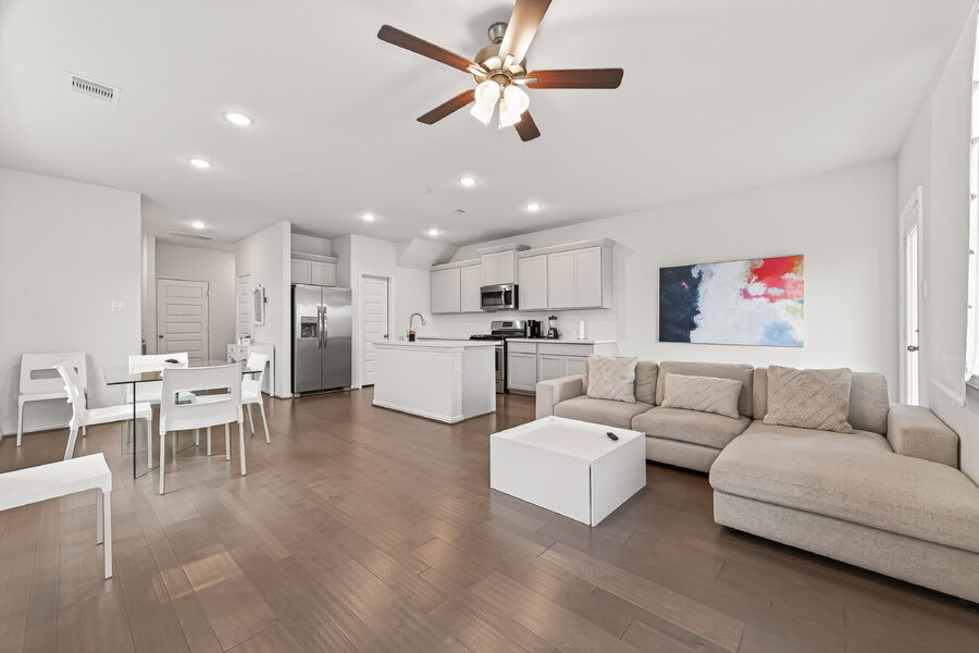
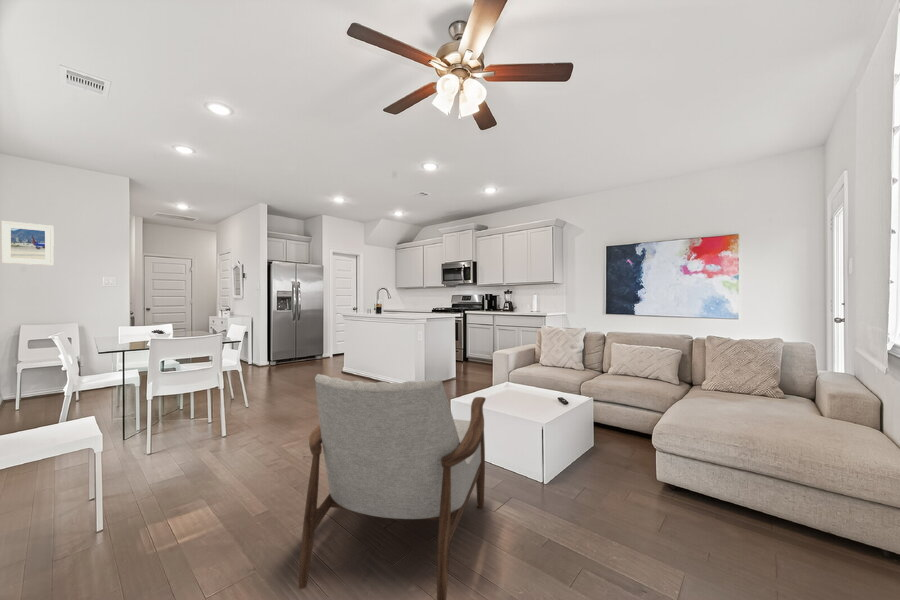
+ armchair (402, 448)
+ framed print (28, 243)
